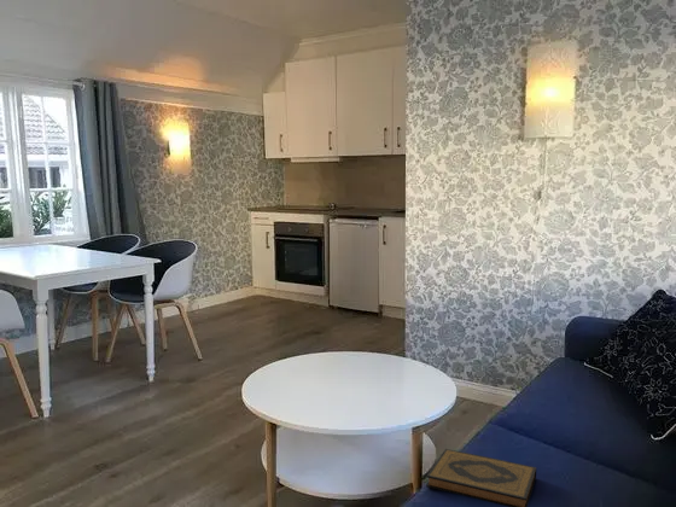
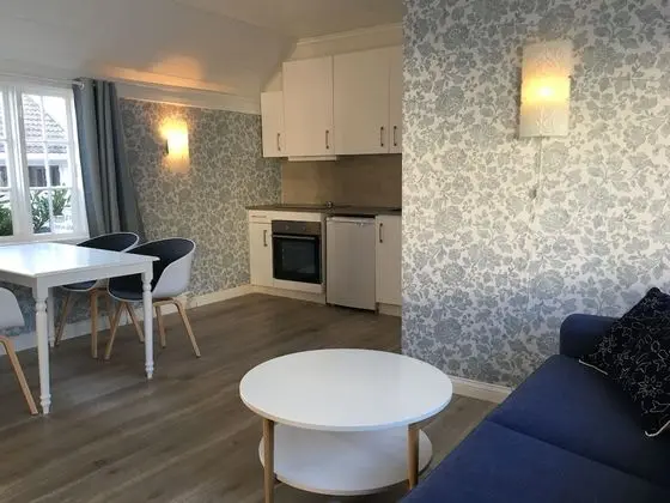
- hardback book (482, 476)
